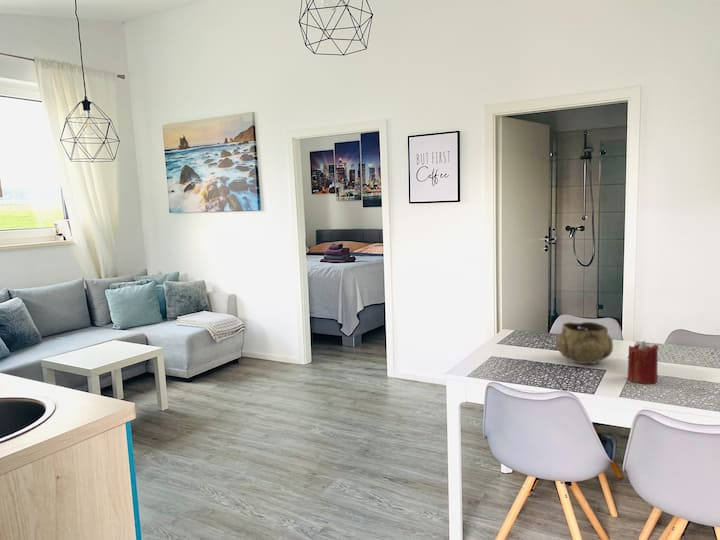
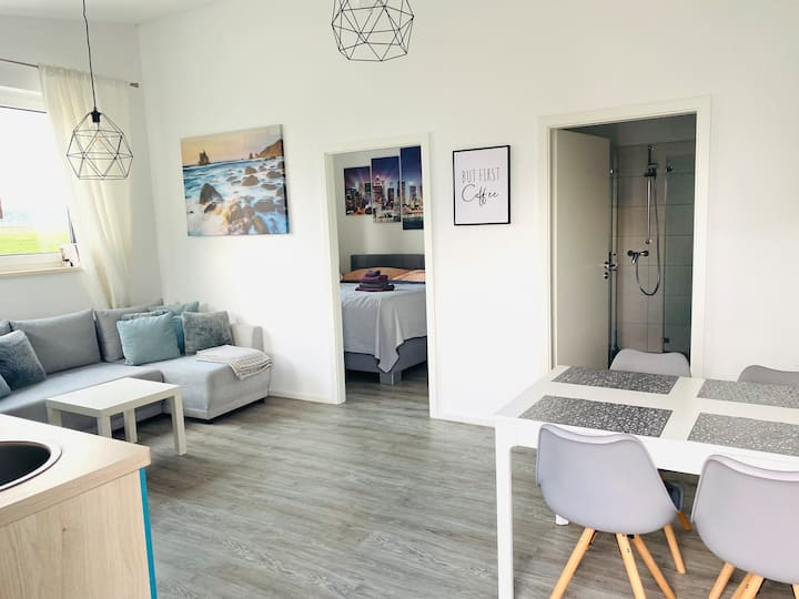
- decorative bowl (584, 343)
- candle (642, 360)
